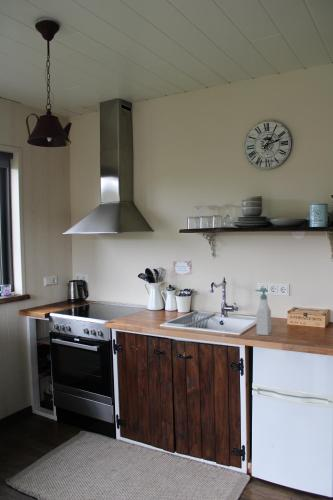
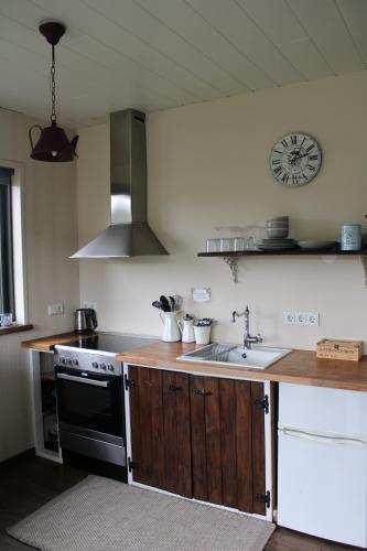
- soap bottle (262, 310)
